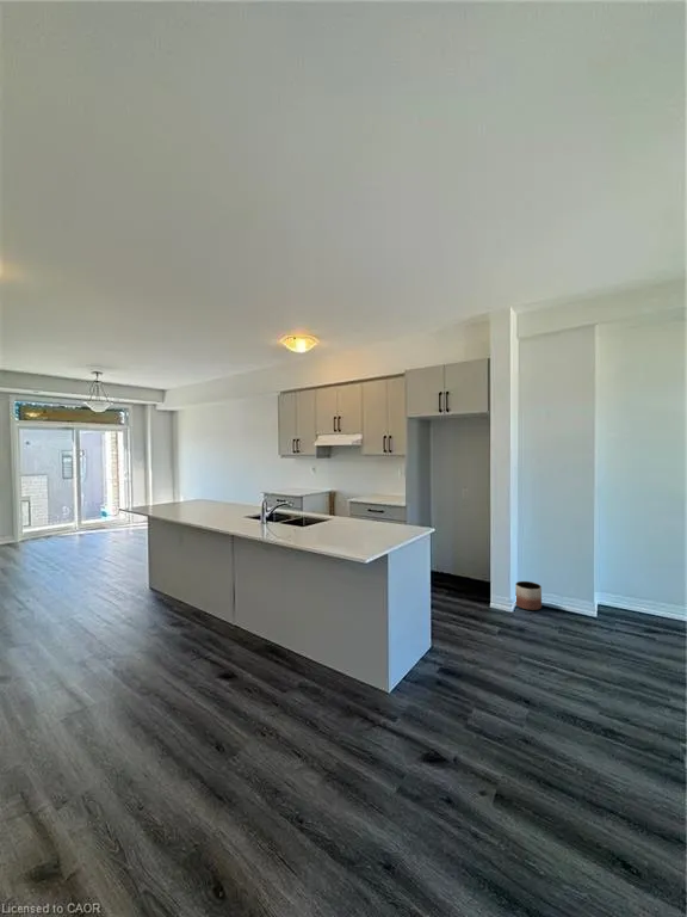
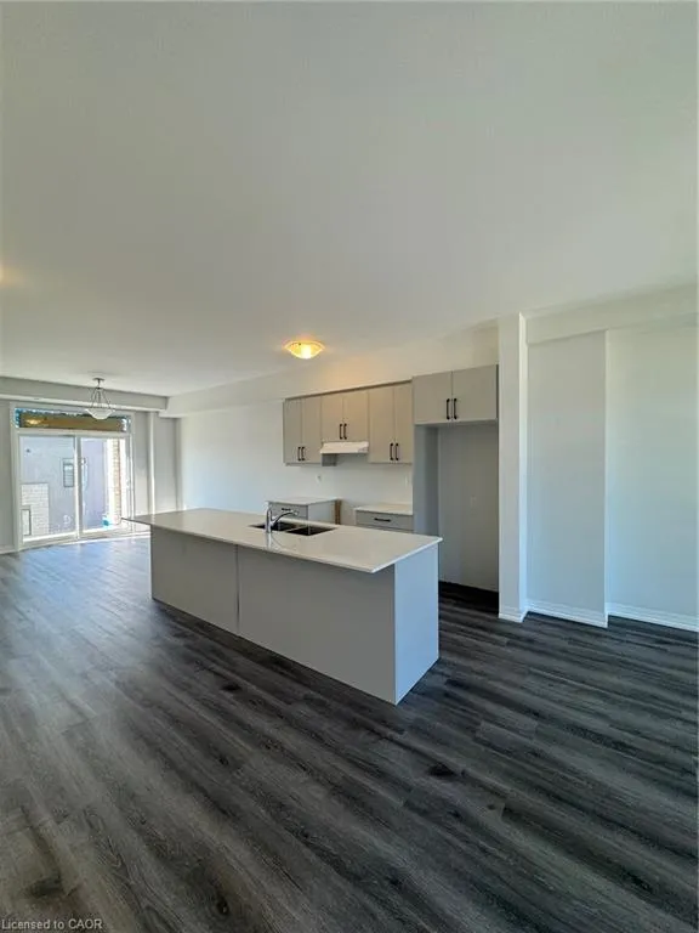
- planter (528, 595)
